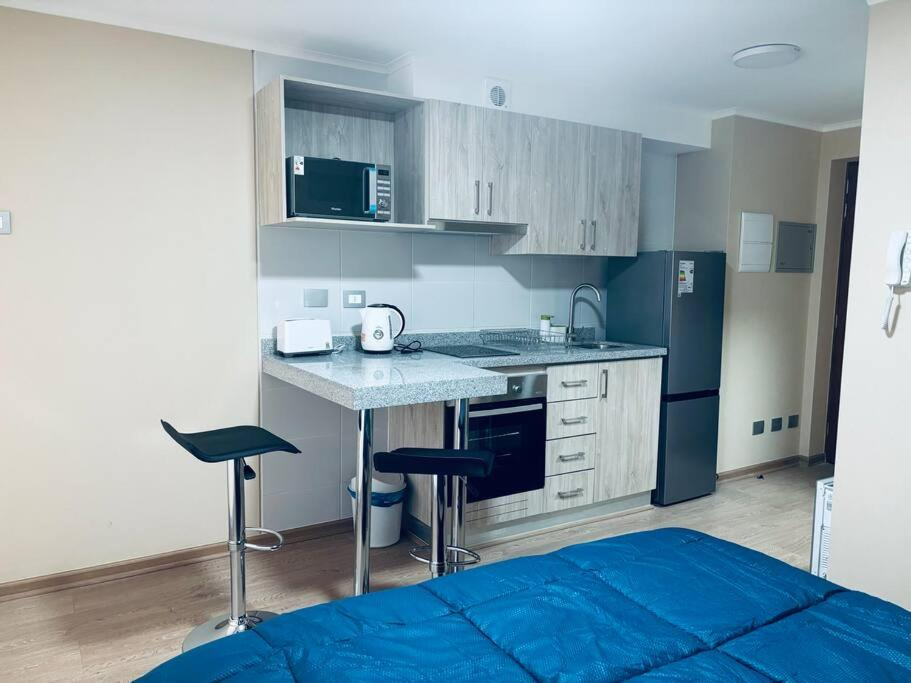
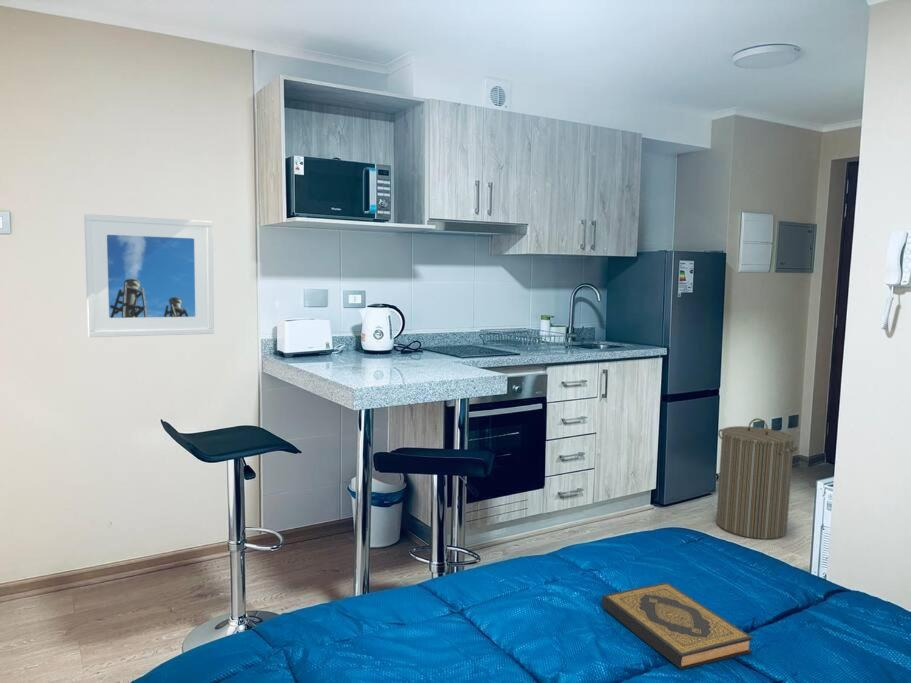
+ hardback book (672, 621)
+ laundry hamper (754, 473)
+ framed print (152, 277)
